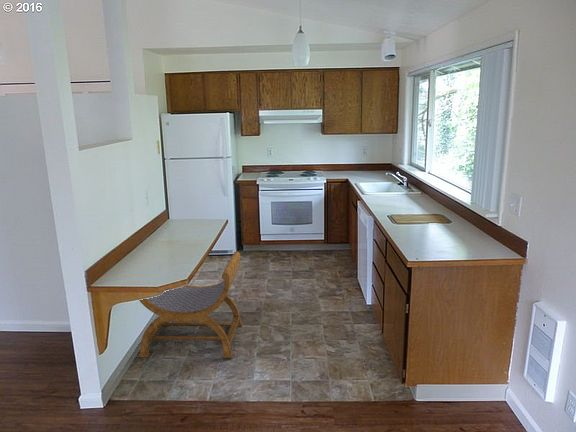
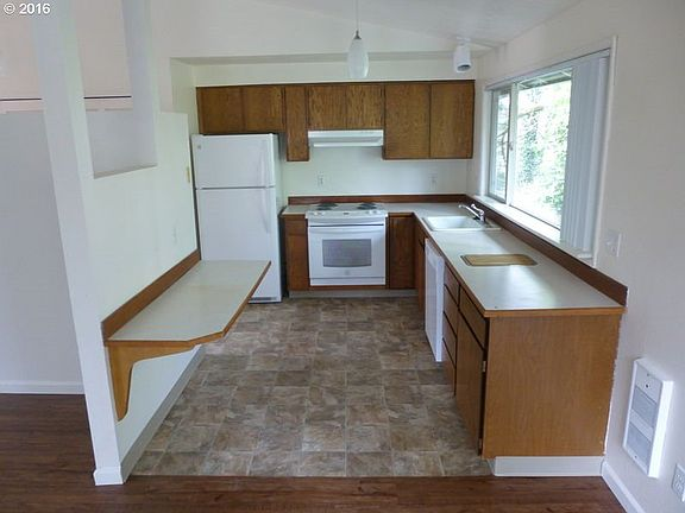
- stool (191, 301)
